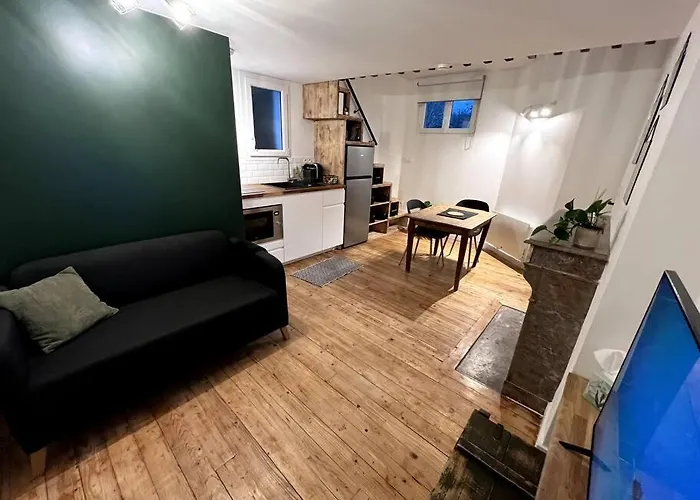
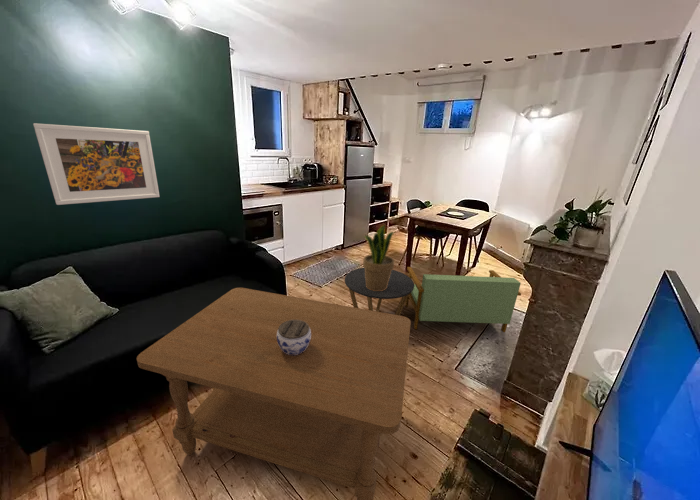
+ sofa (457, 294)
+ side table (378, 300)
+ potted plant (377, 257)
+ coffee table (292, 386)
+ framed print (105, 165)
+ jar (294, 337)
